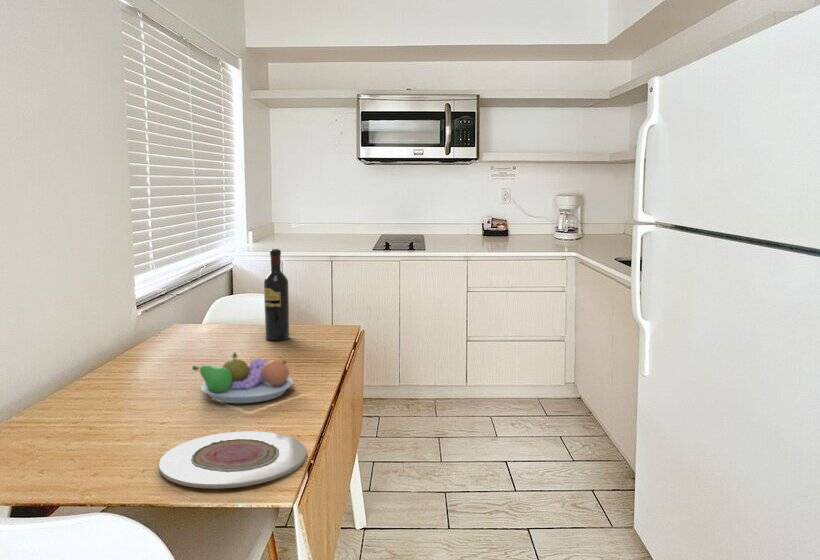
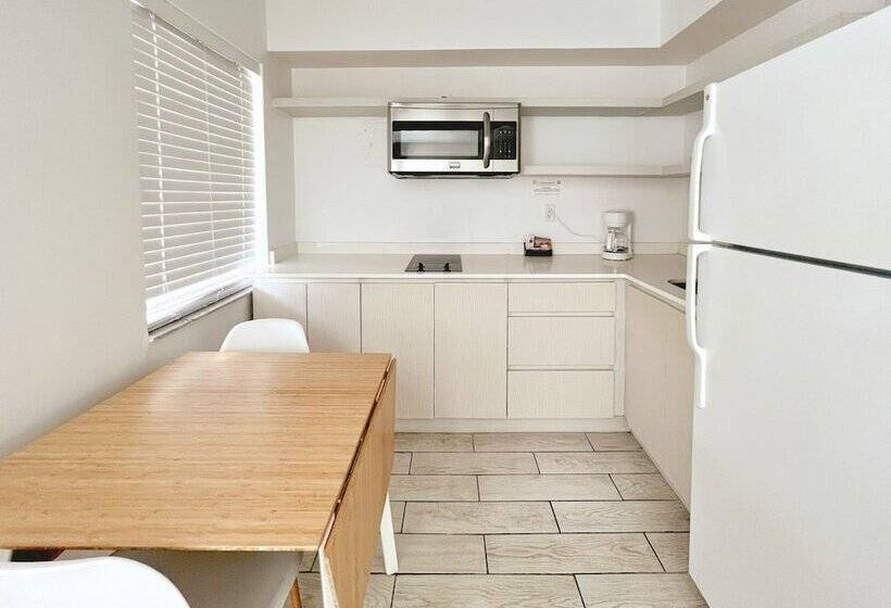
- fruit bowl (243, 375)
- wine bottle (276, 293)
- plate (234, 456)
